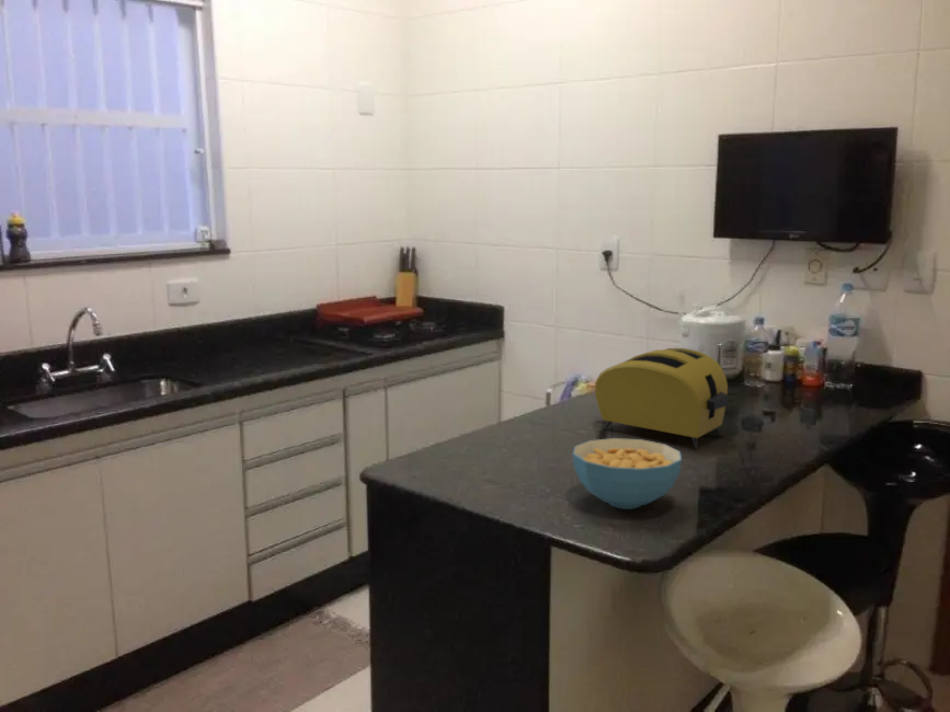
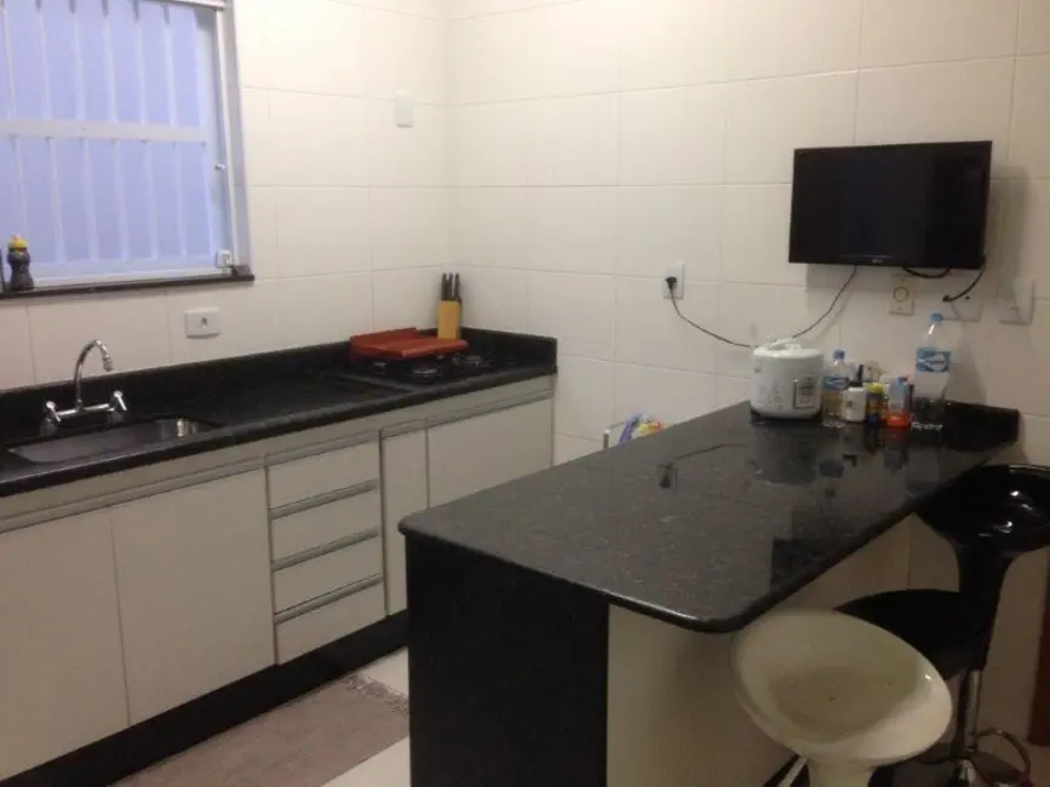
- toaster (665, 392)
- cereal bowl (626, 478)
